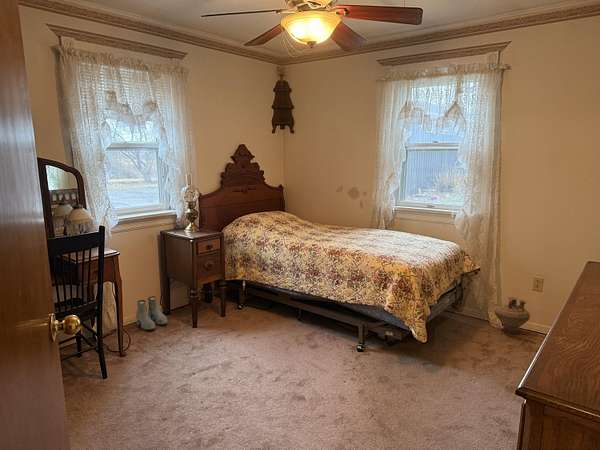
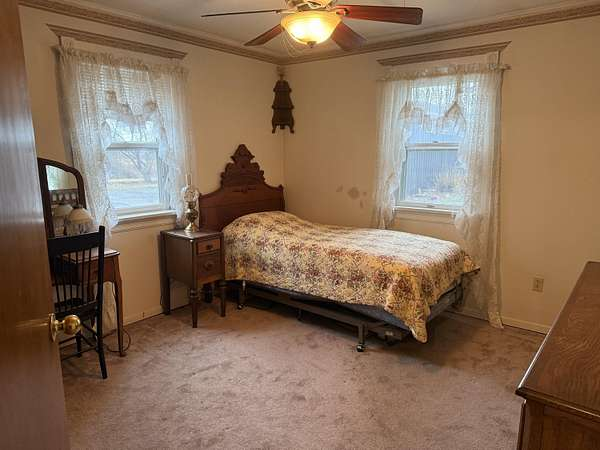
- ceramic jug (512, 314)
- boots (150, 312)
